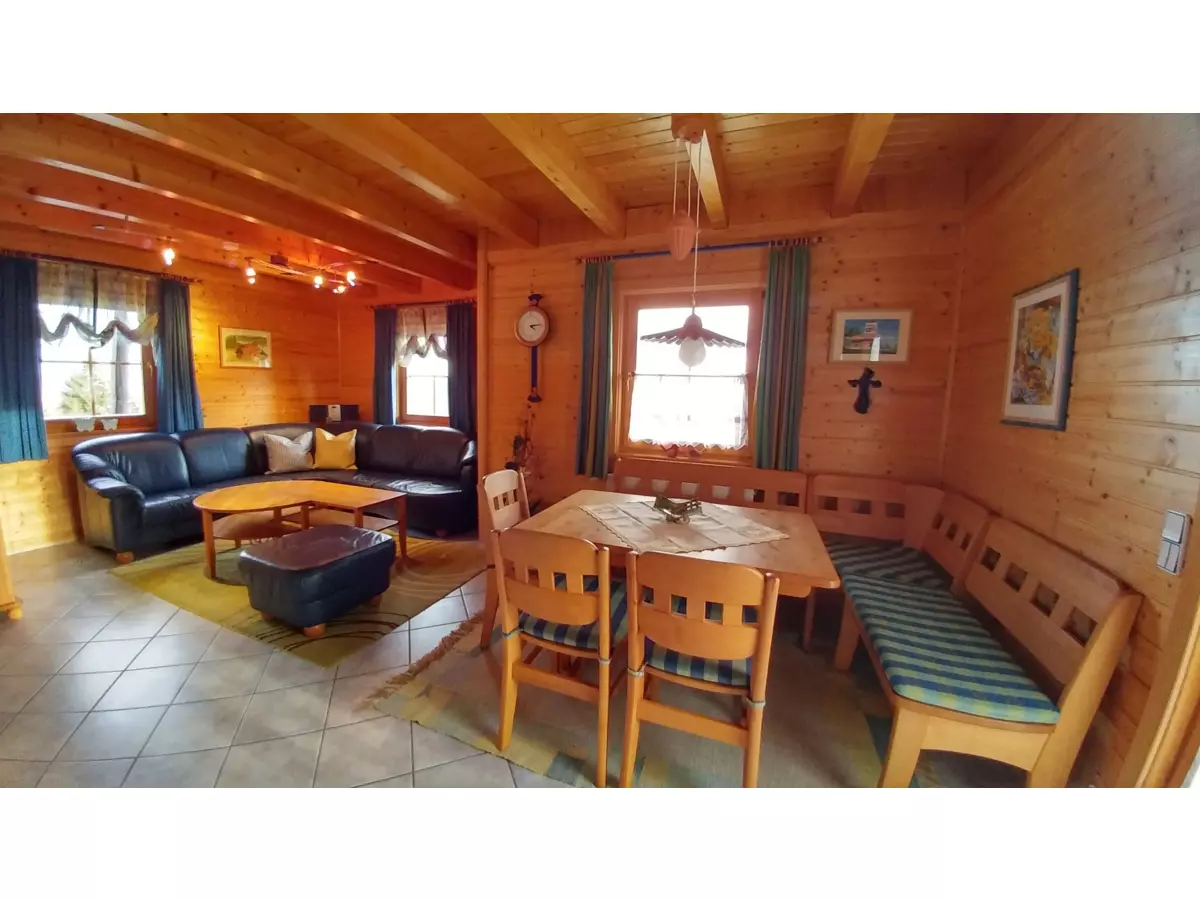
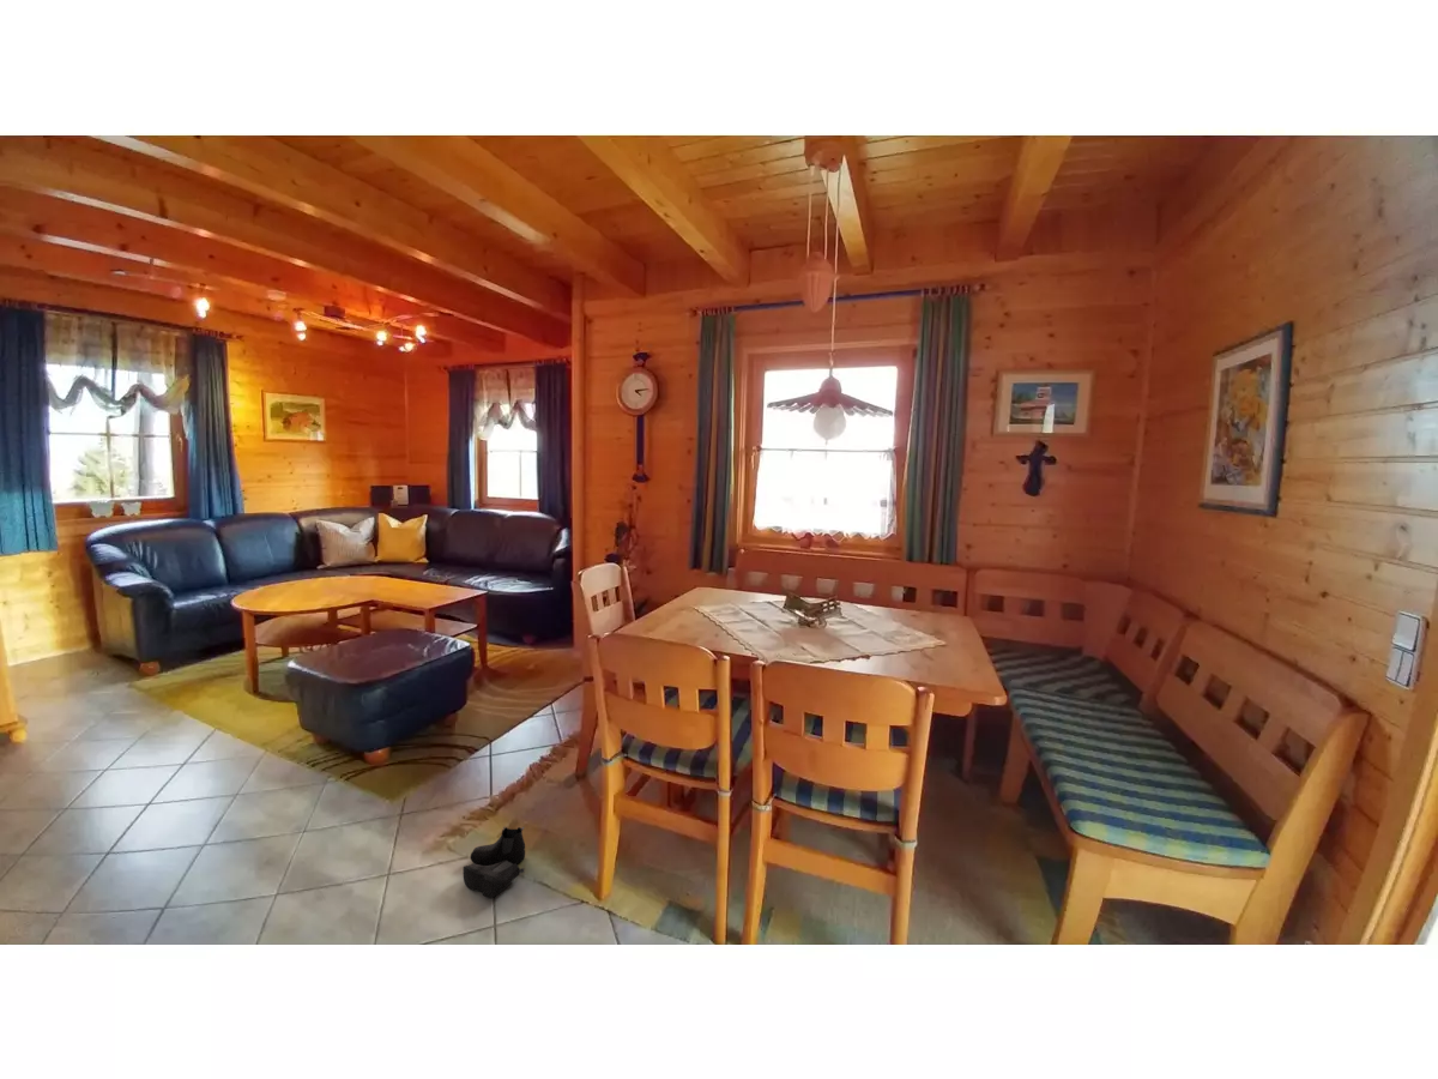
+ boots (494, 860)
